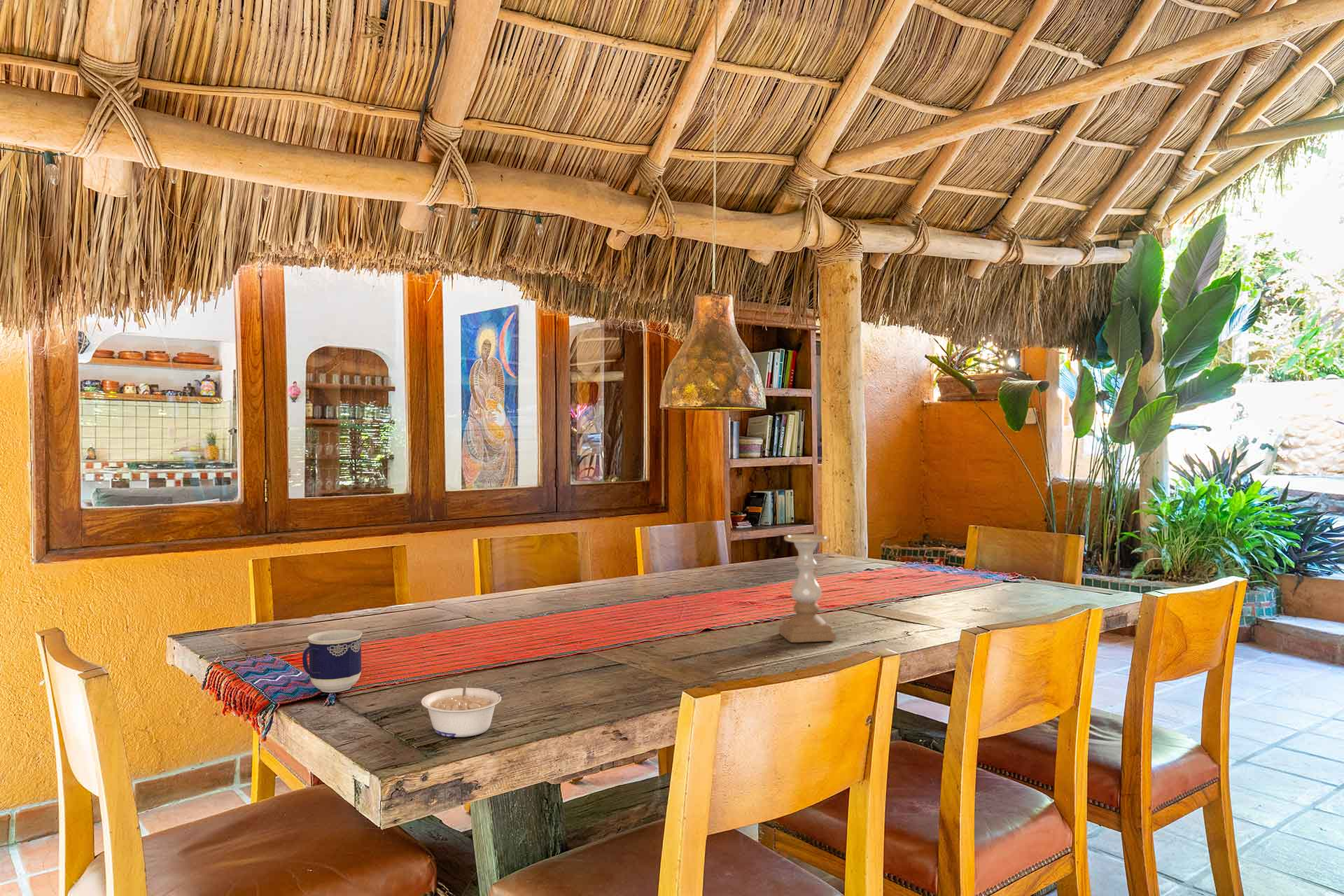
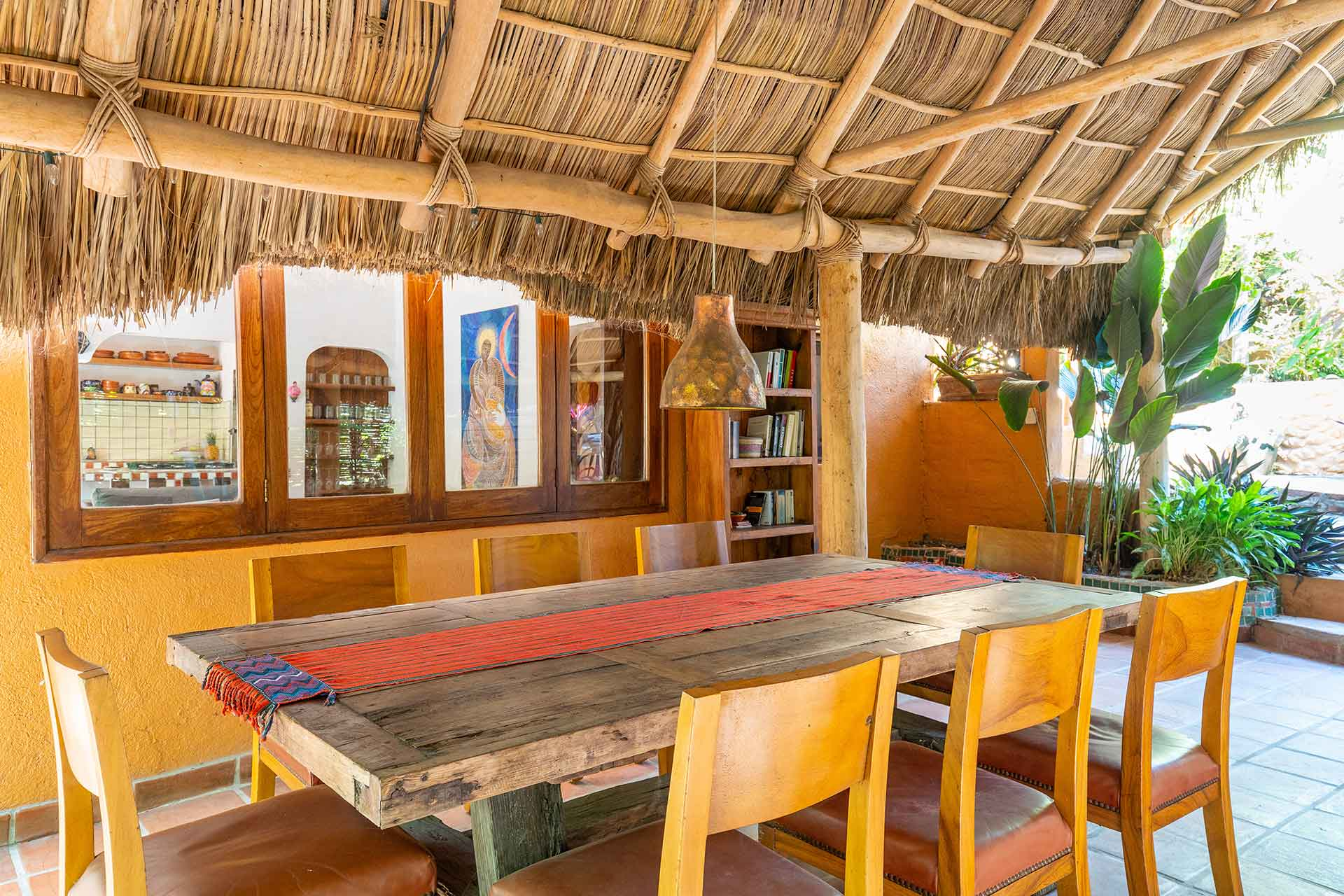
- legume (460, 710)
- candle holder (806, 586)
- cup (329, 663)
